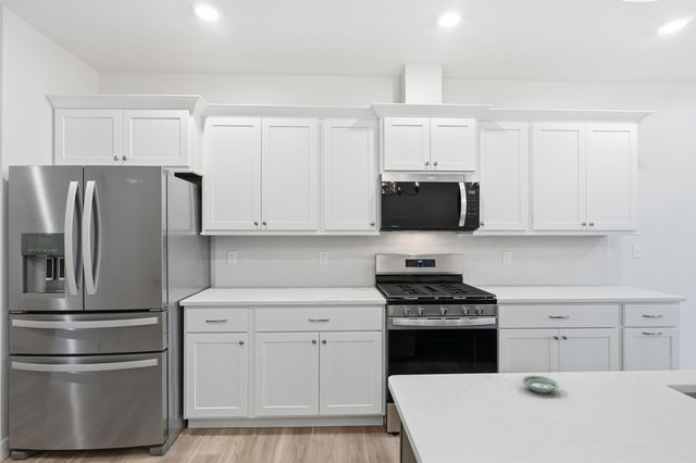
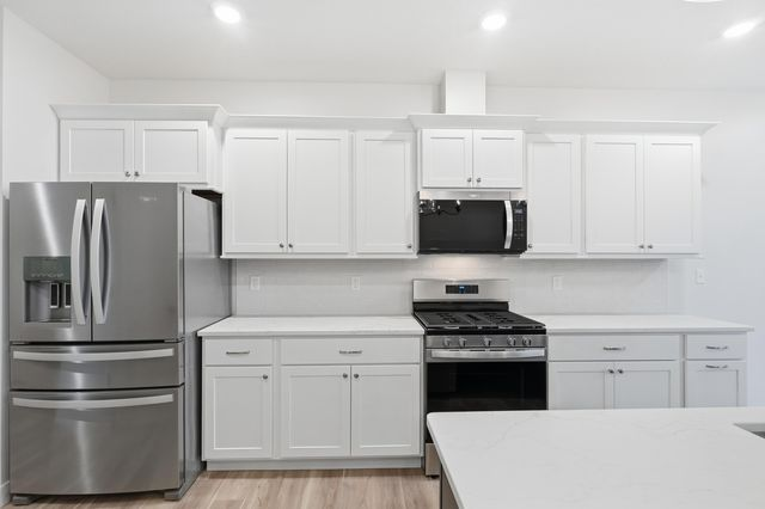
- saucer (539, 385)
